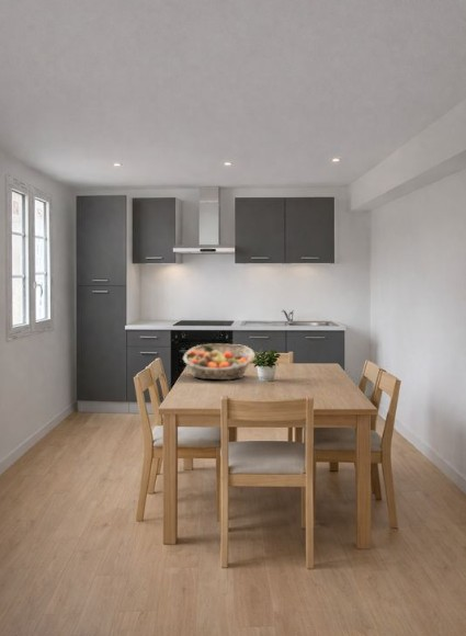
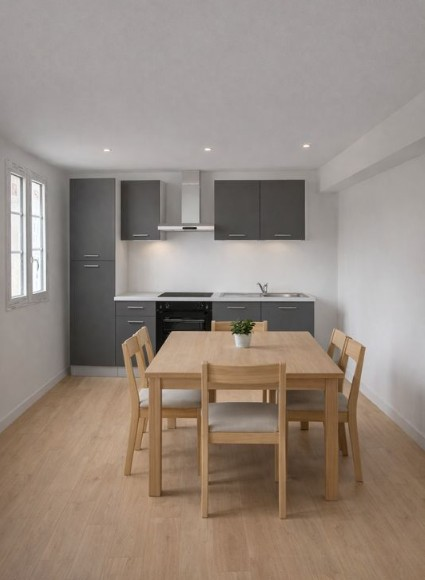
- fruit basket (218, 361)
